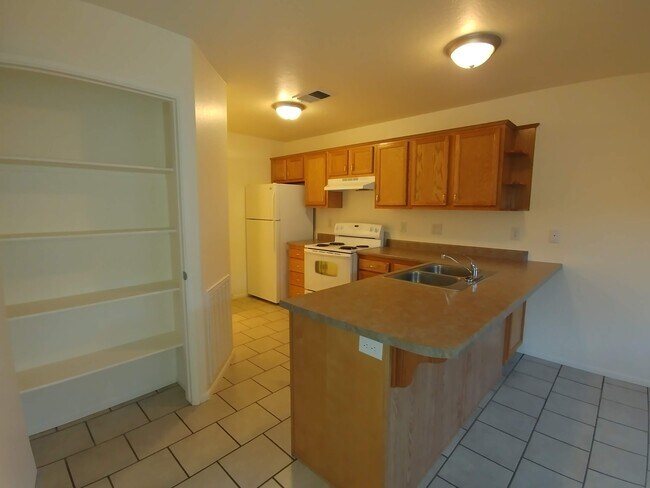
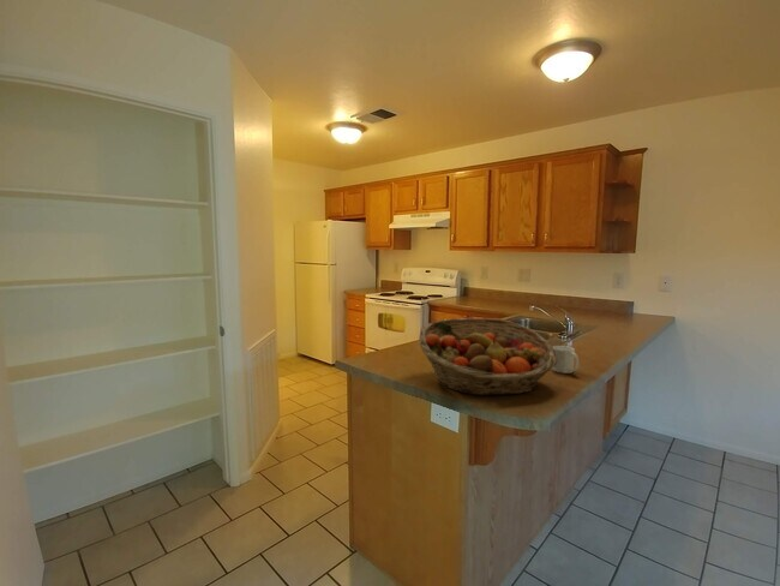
+ fruit basket (485, 353)
+ mug (566, 360)
